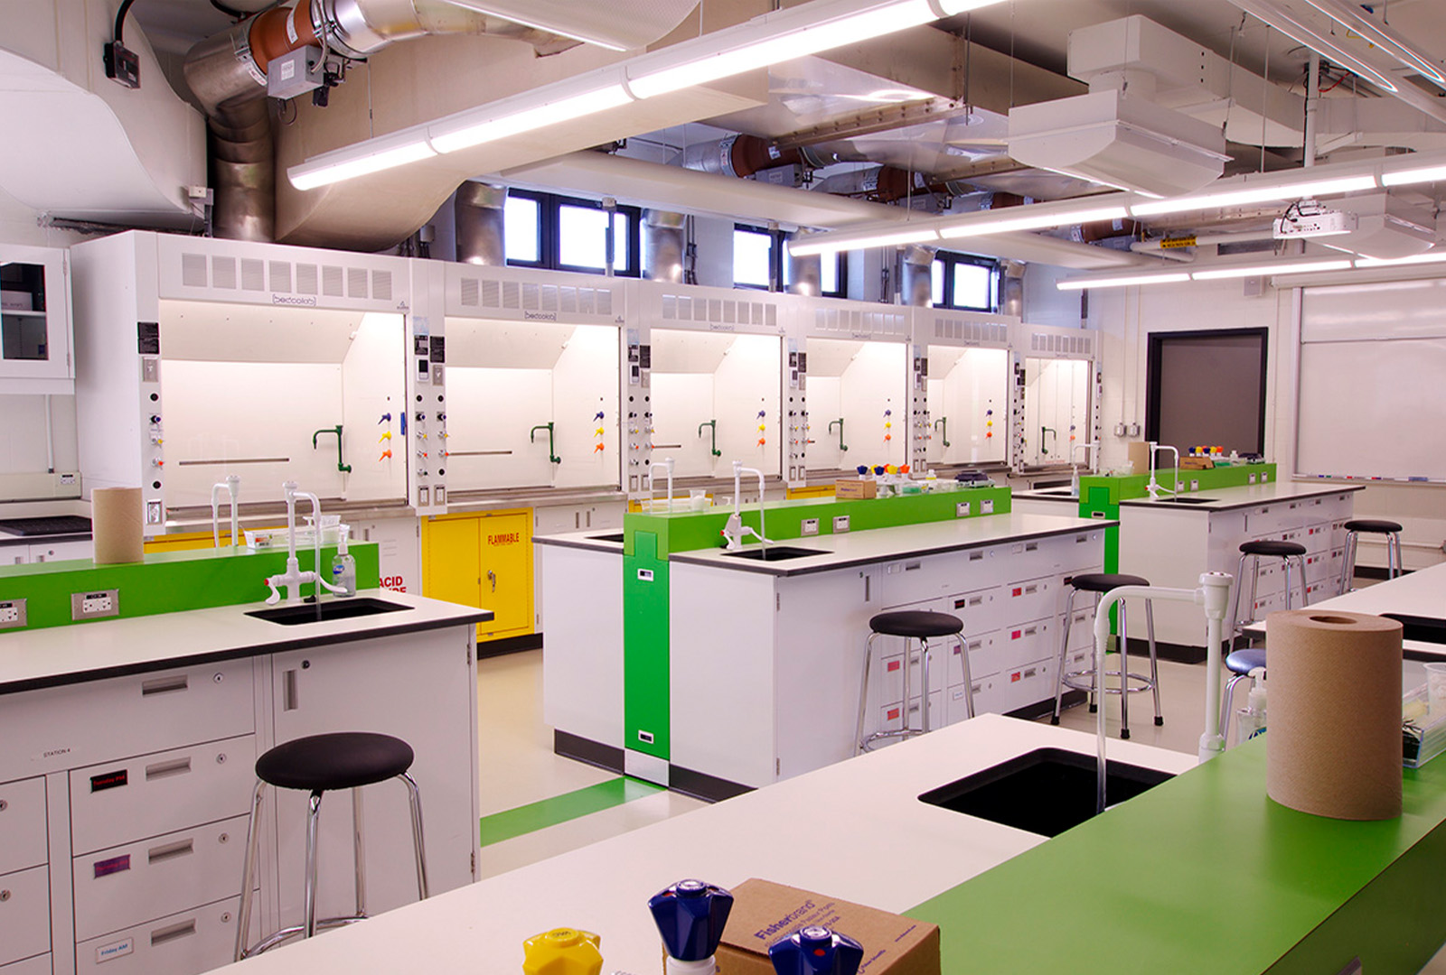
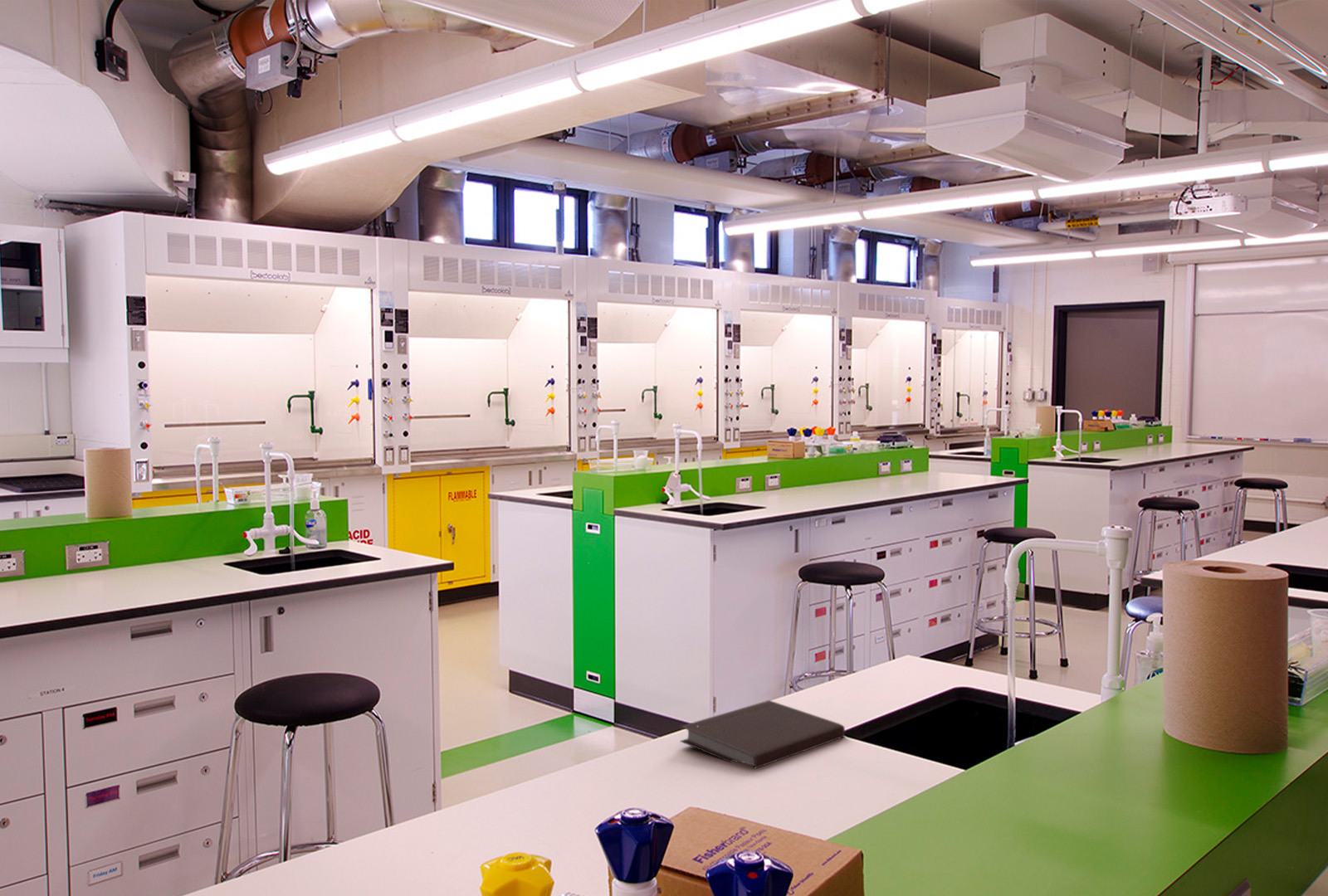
+ notebook (762, 733)
